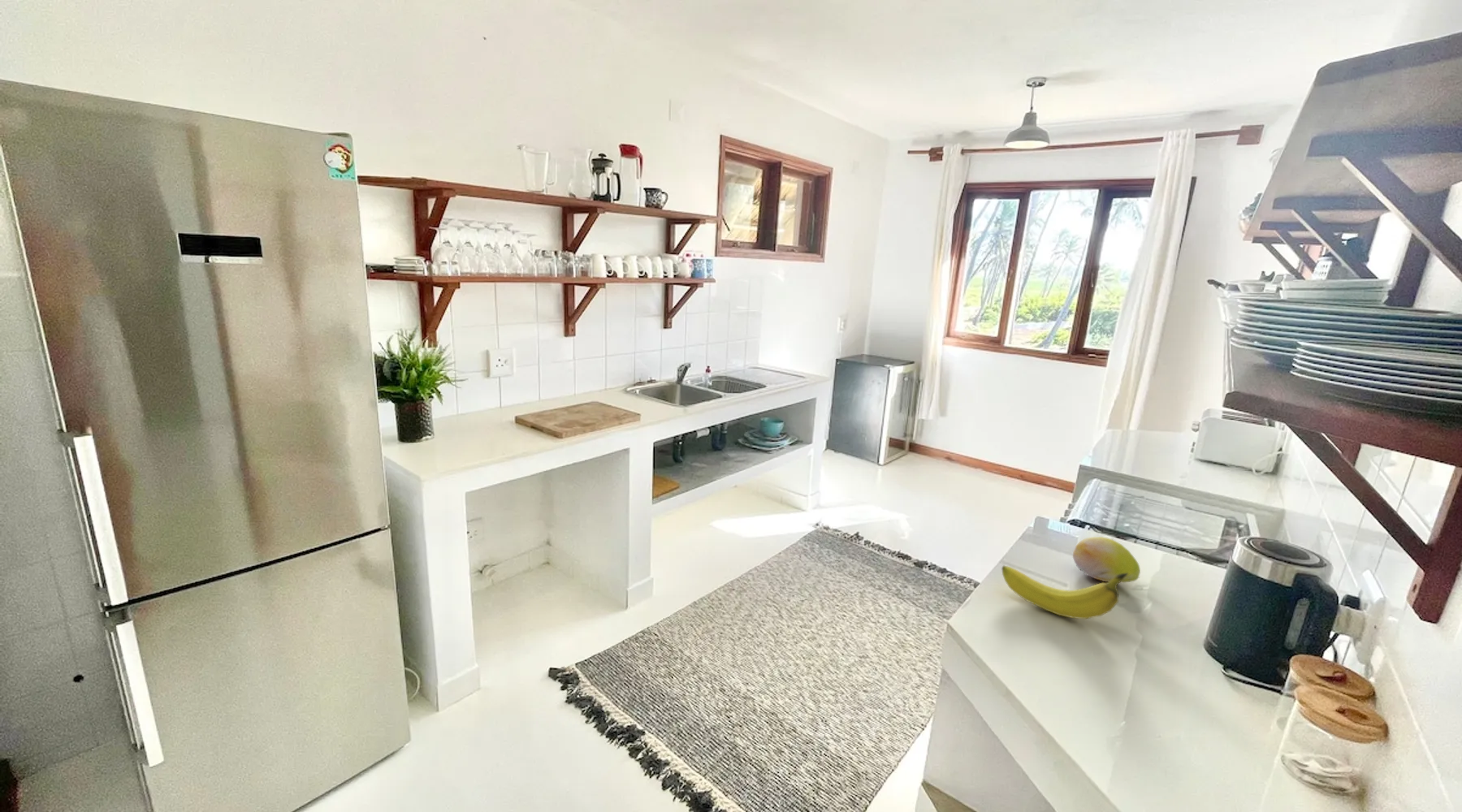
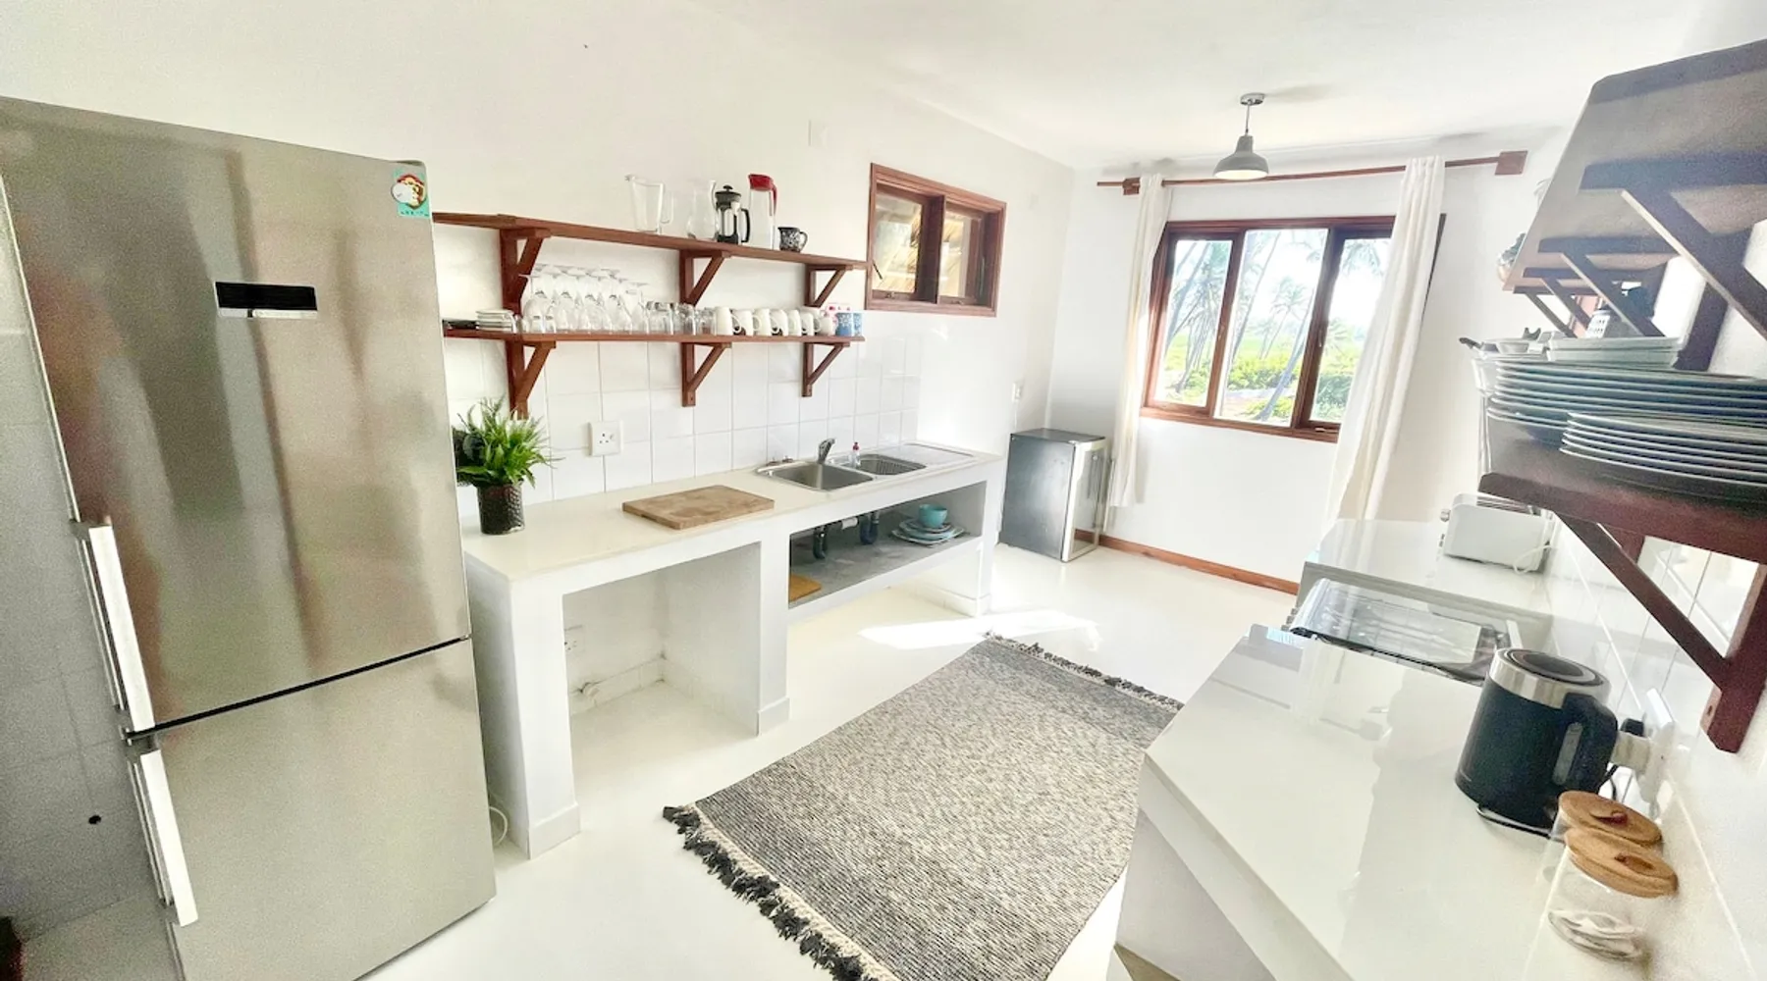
- fruit (1058, 589)
- fruit (1106, 559)
